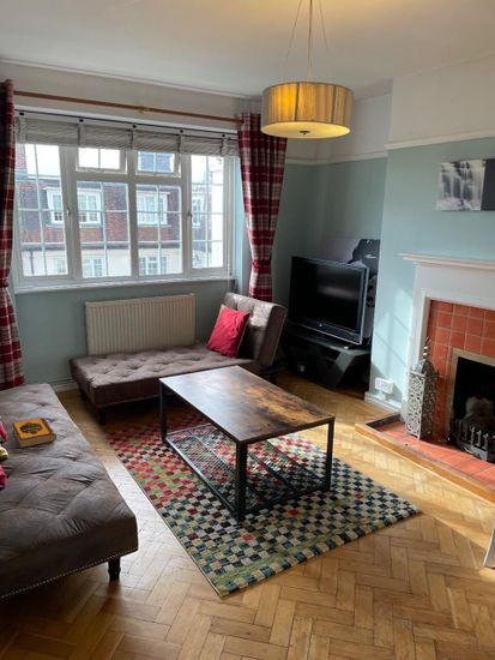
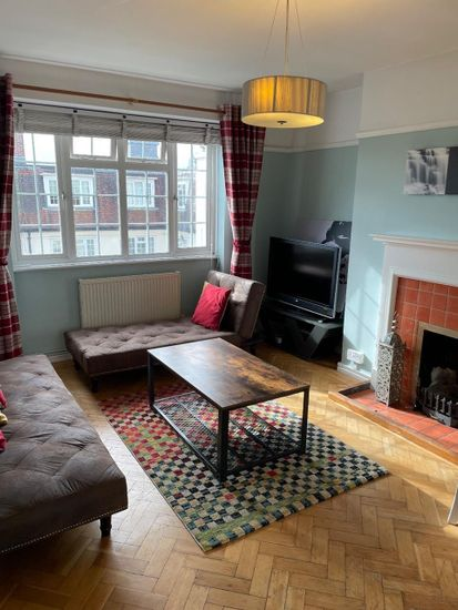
- hardback book (34, 431)
